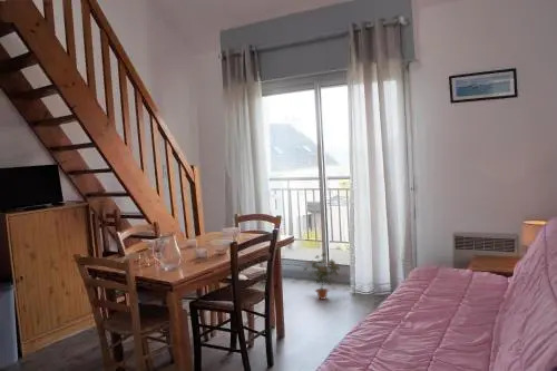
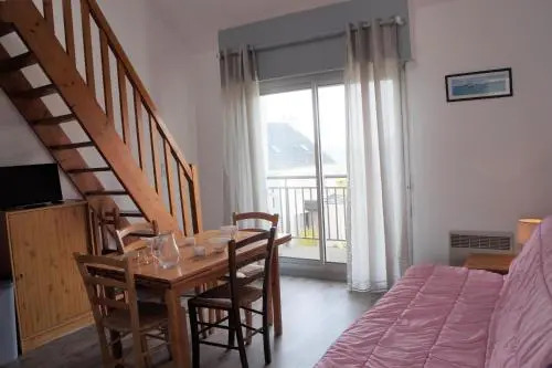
- potted plant (321, 276)
